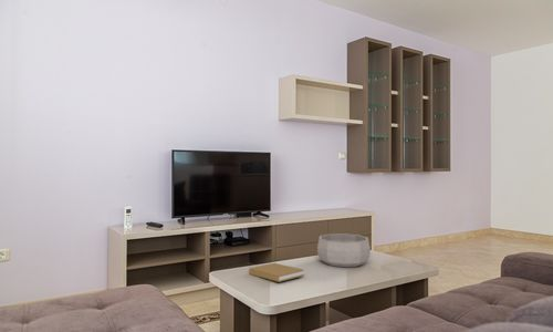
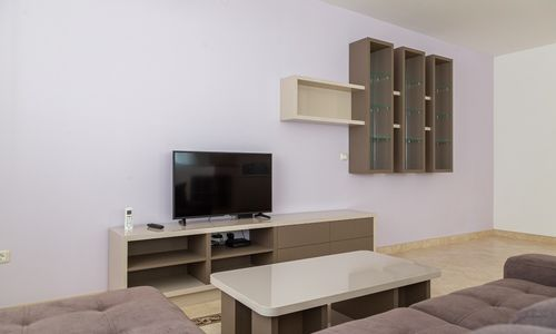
- book (275, 271)
- decorative bowl (343, 250)
